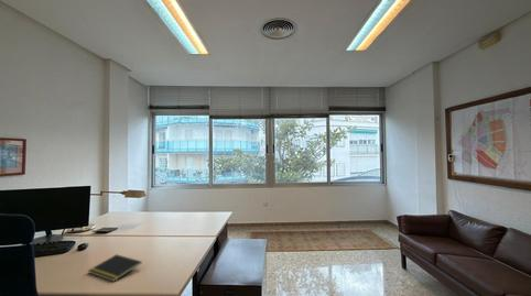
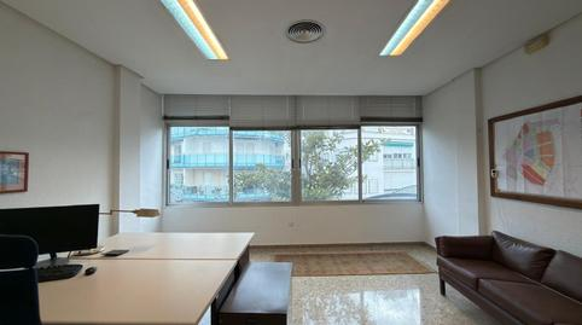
- notepad (115, 266)
